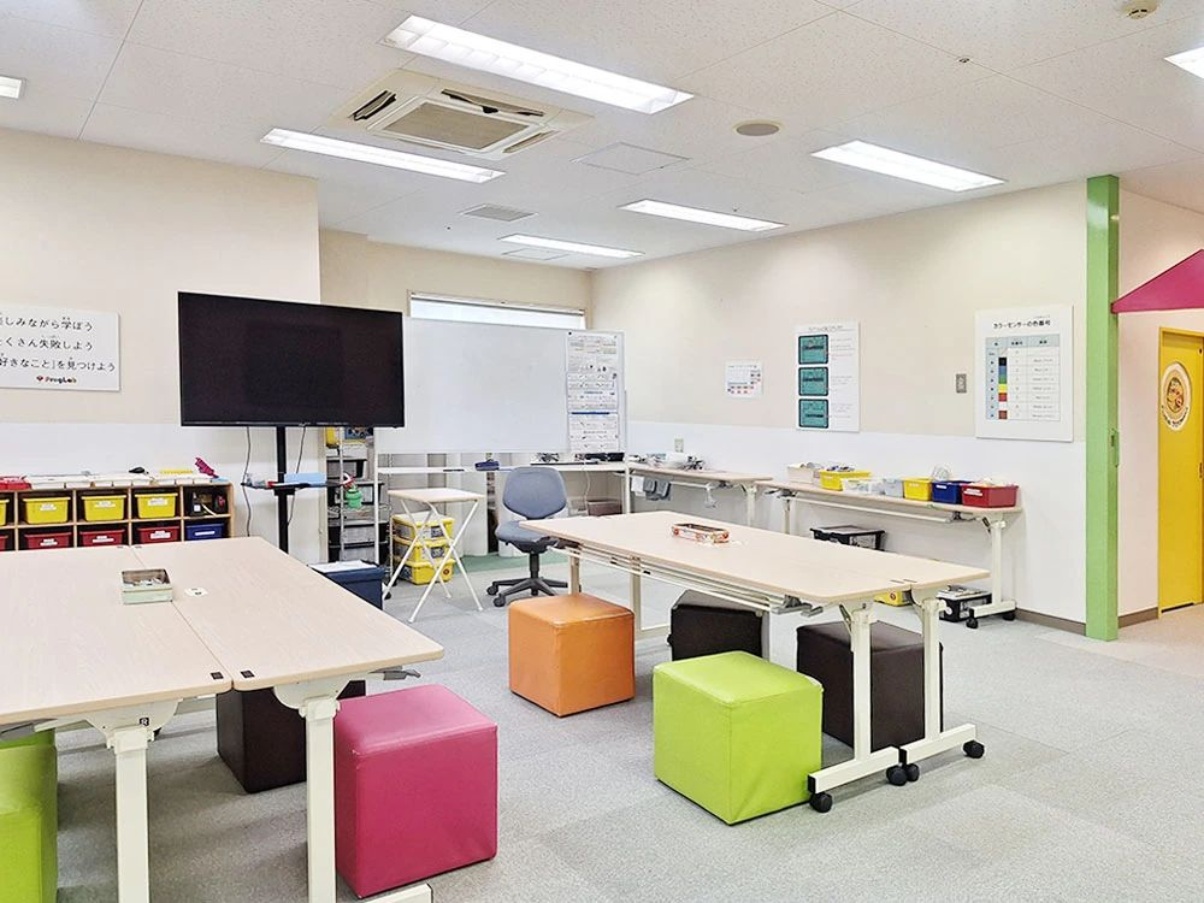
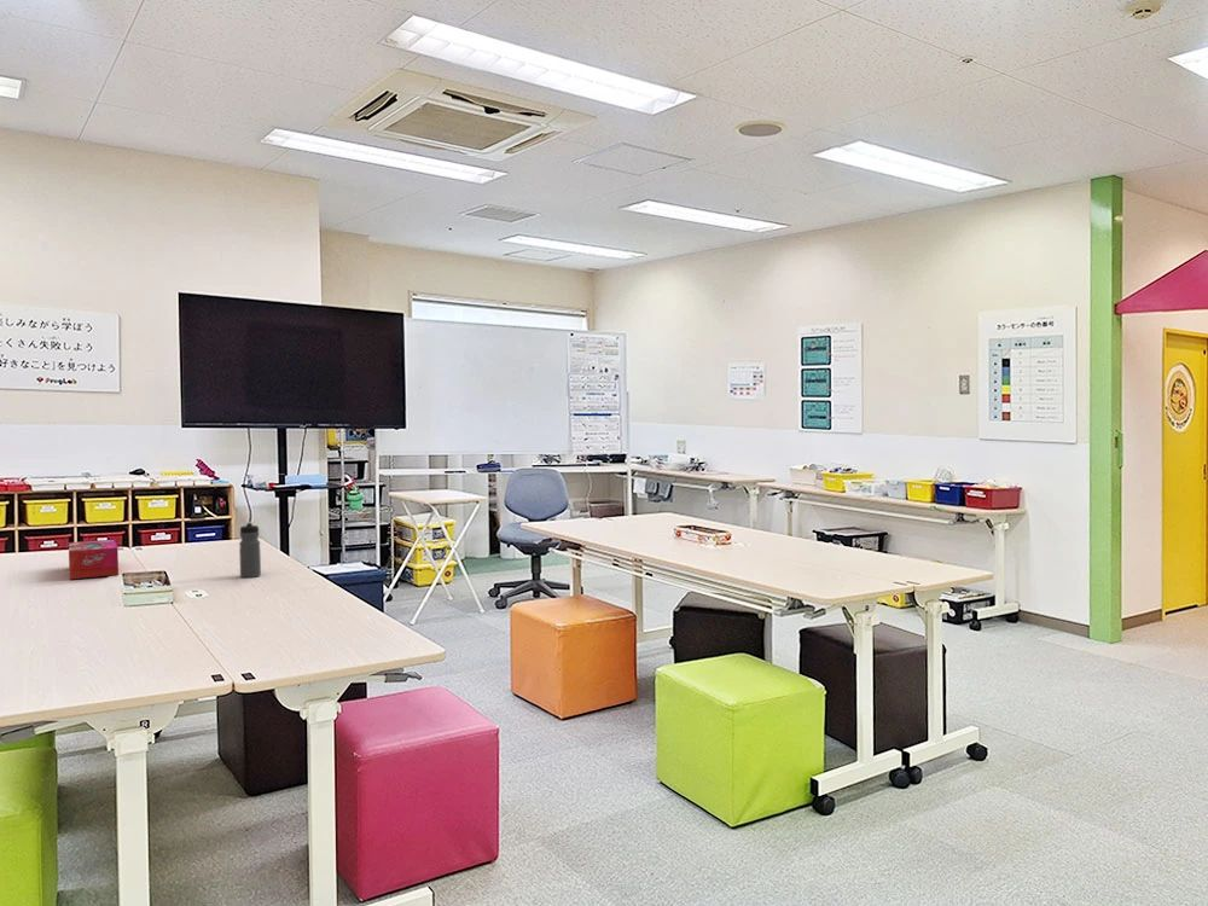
+ water bottle (249, 548)
+ tissue box (93, 558)
